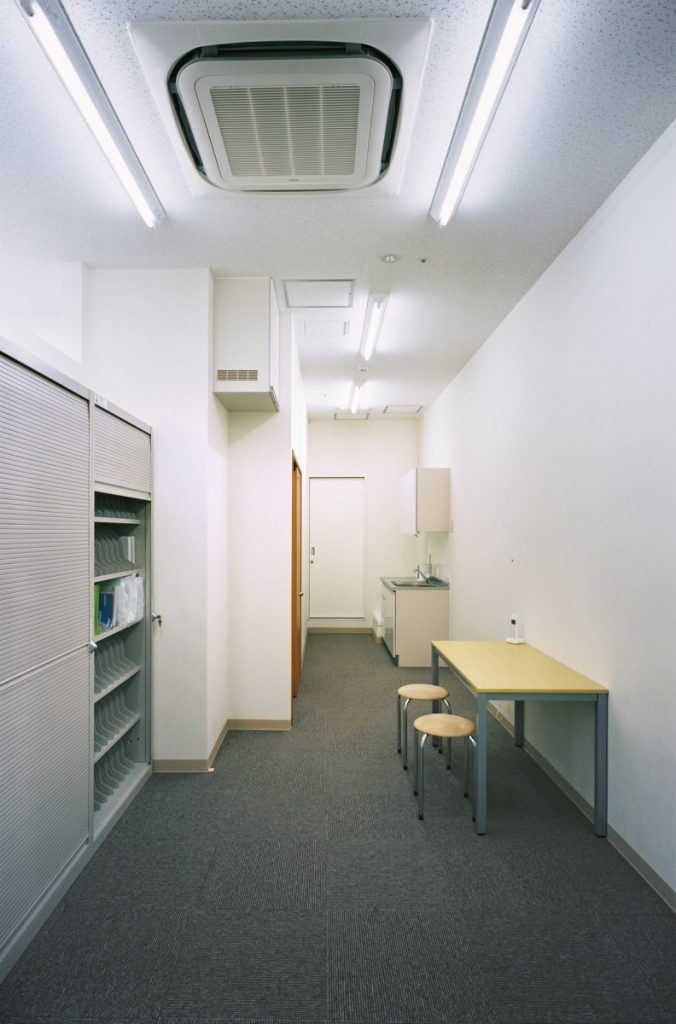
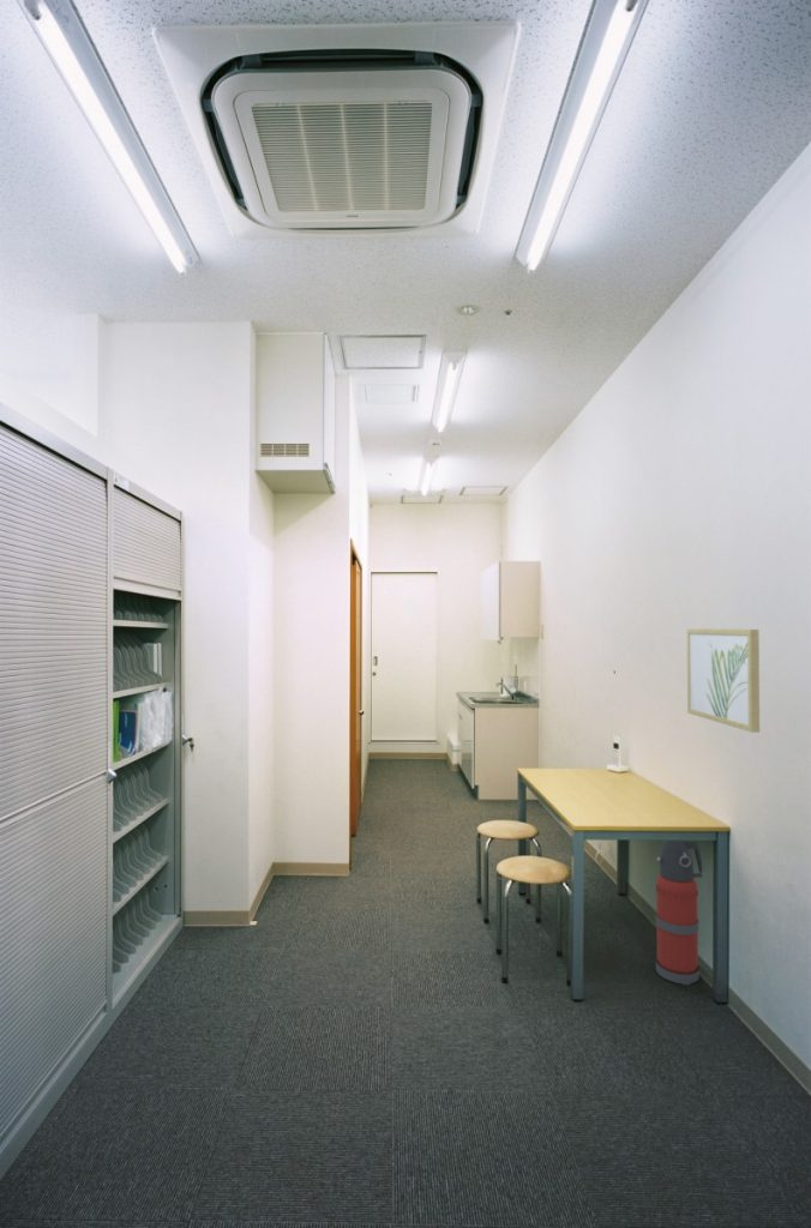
+ wall art (719, 675)
+ fire extinguisher (680, 904)
